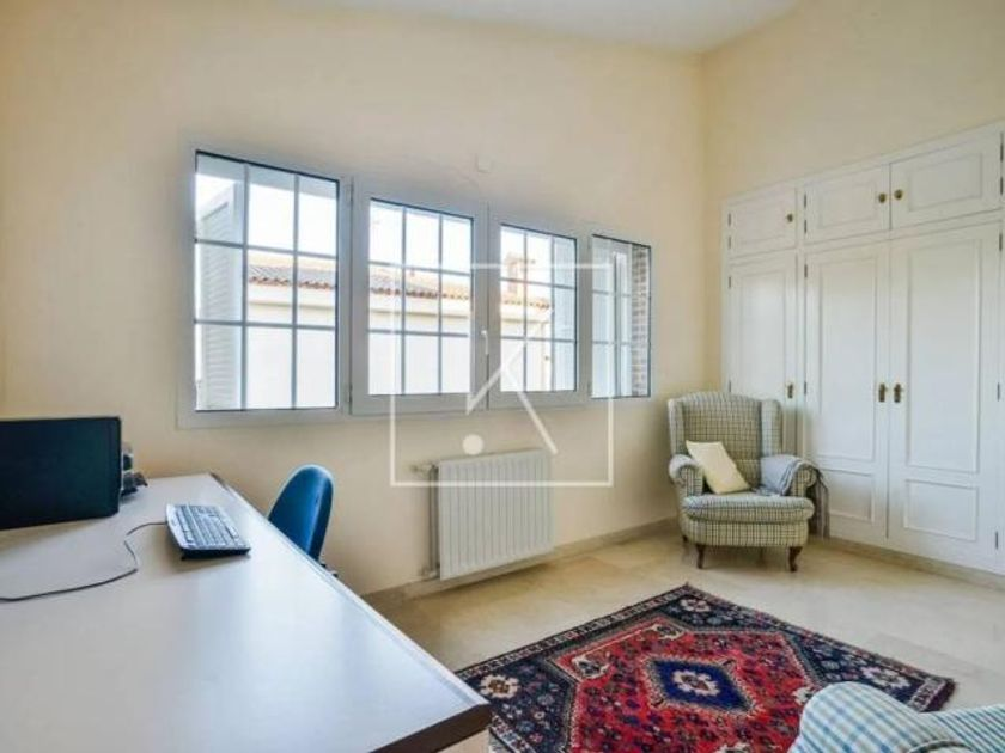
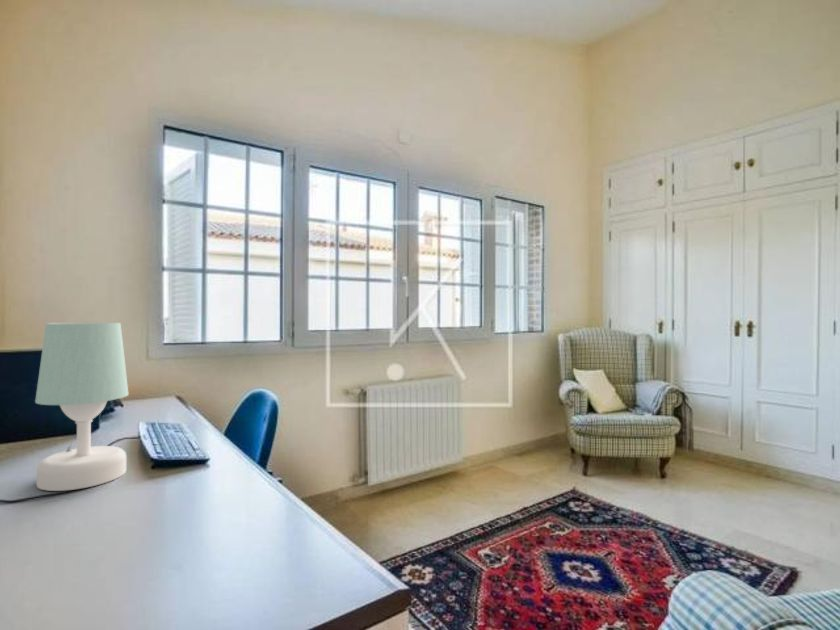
+ table lamp (84, 400)
